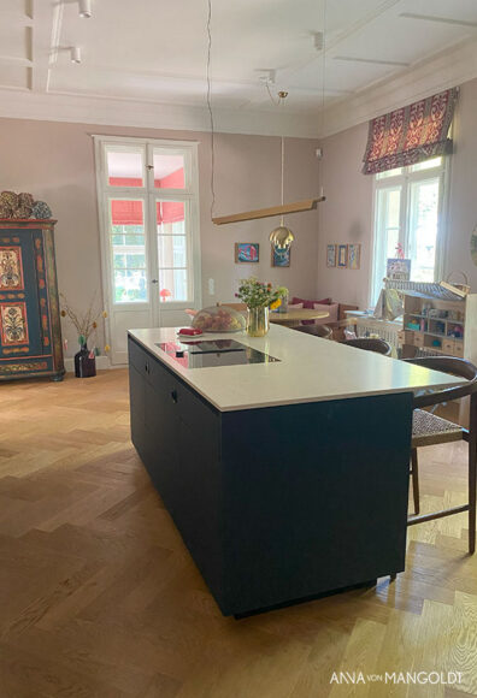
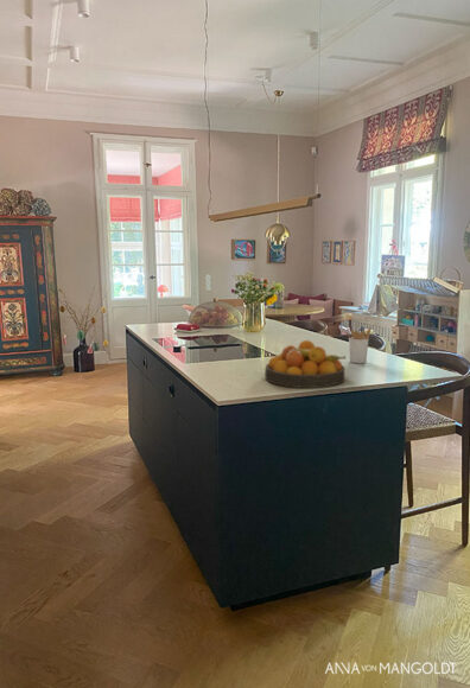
+ fruit bowl (304, 361)
+ utensil holder (357, 344)
